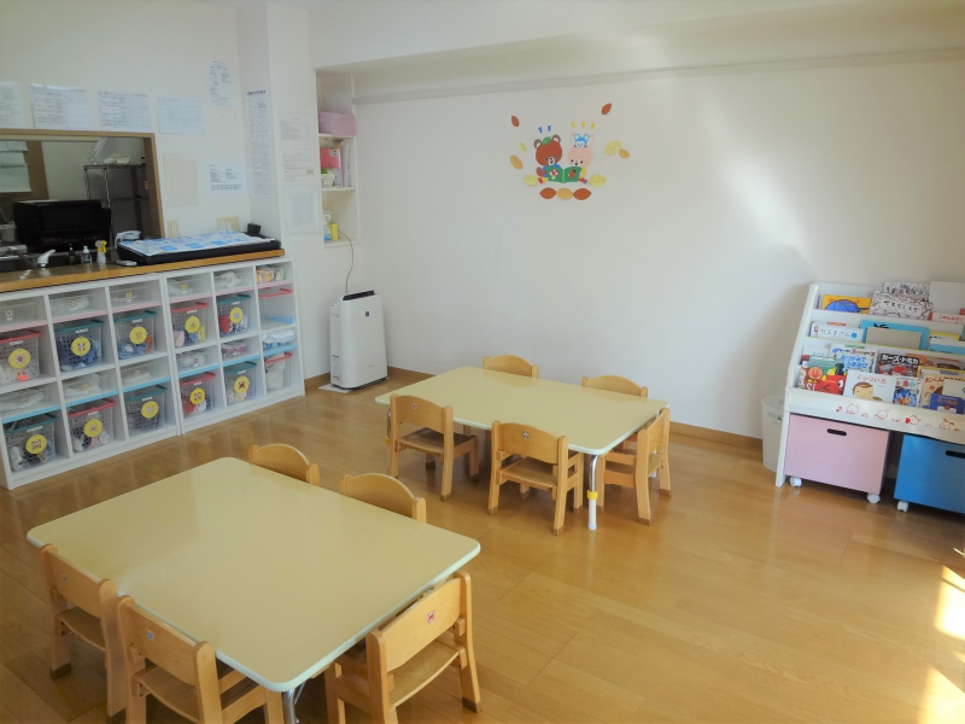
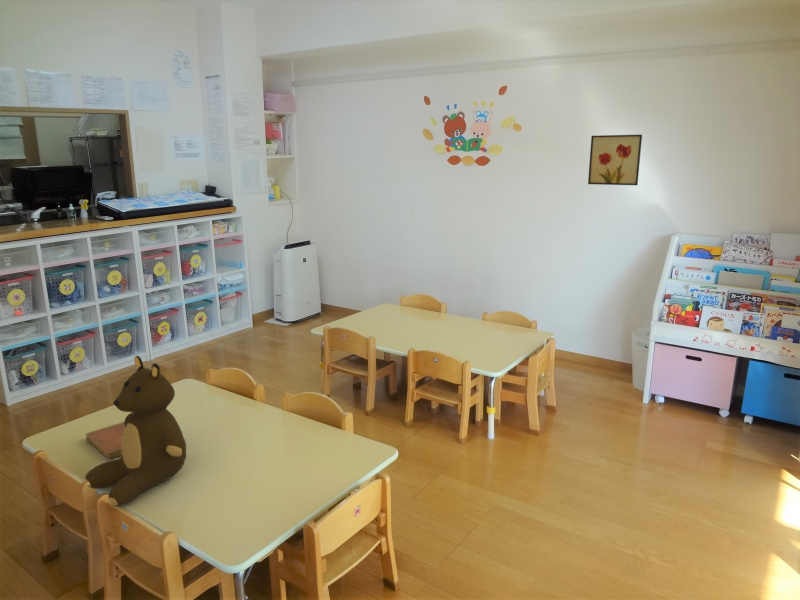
+ teddy bear (133, 425)
+ wall art (614, 160)
+ notebook (117, 439)
